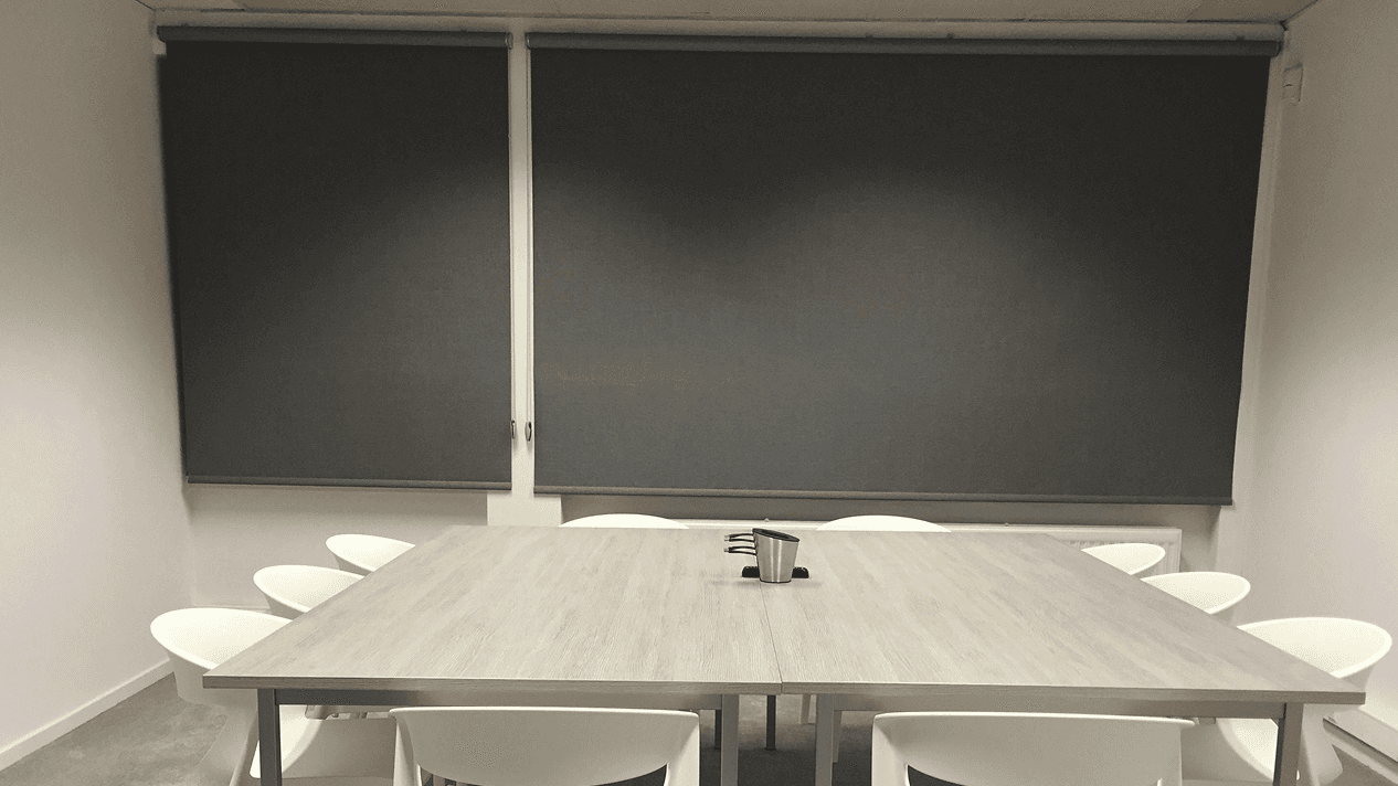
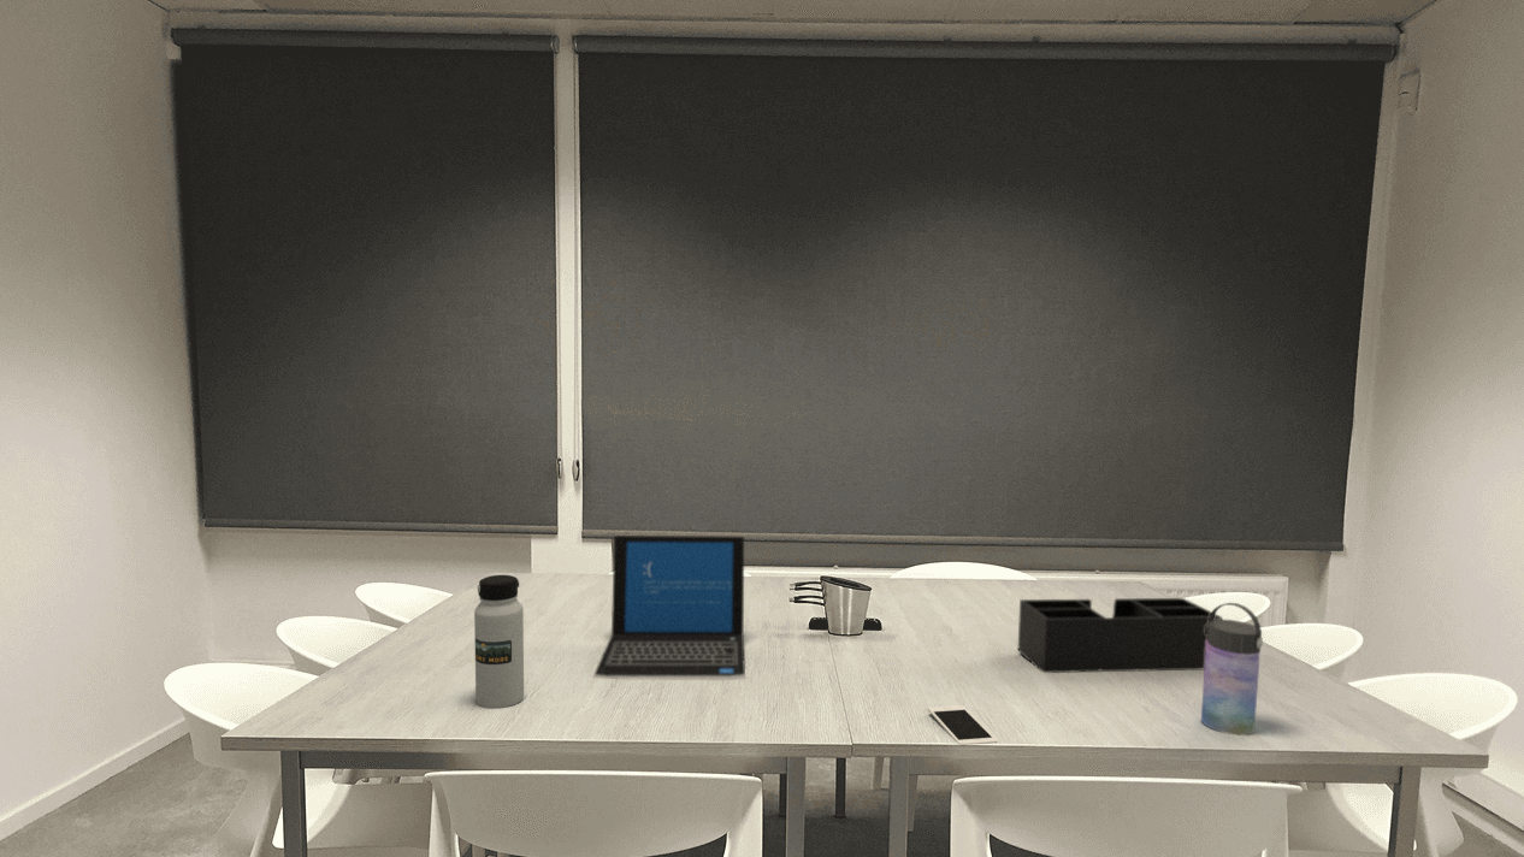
+ desk organizer (1116, 634)
+ water bottle (498, 639)
+ laptop (674, 603)
+ water bottle (1230, 664)
+ cell phone (961, 725)
